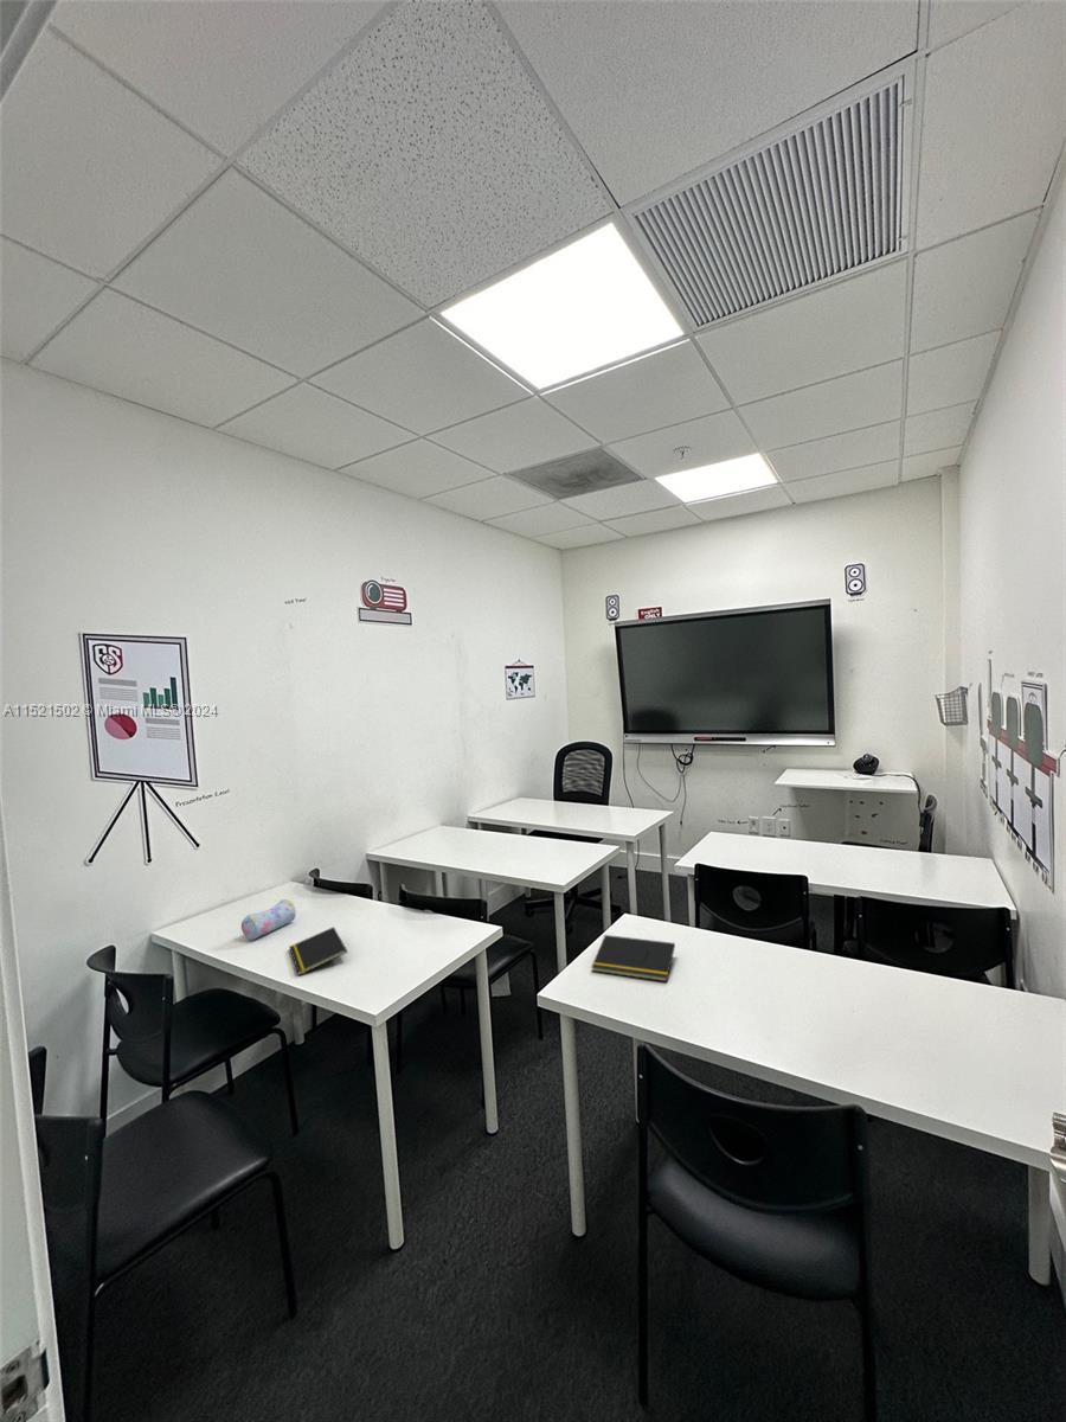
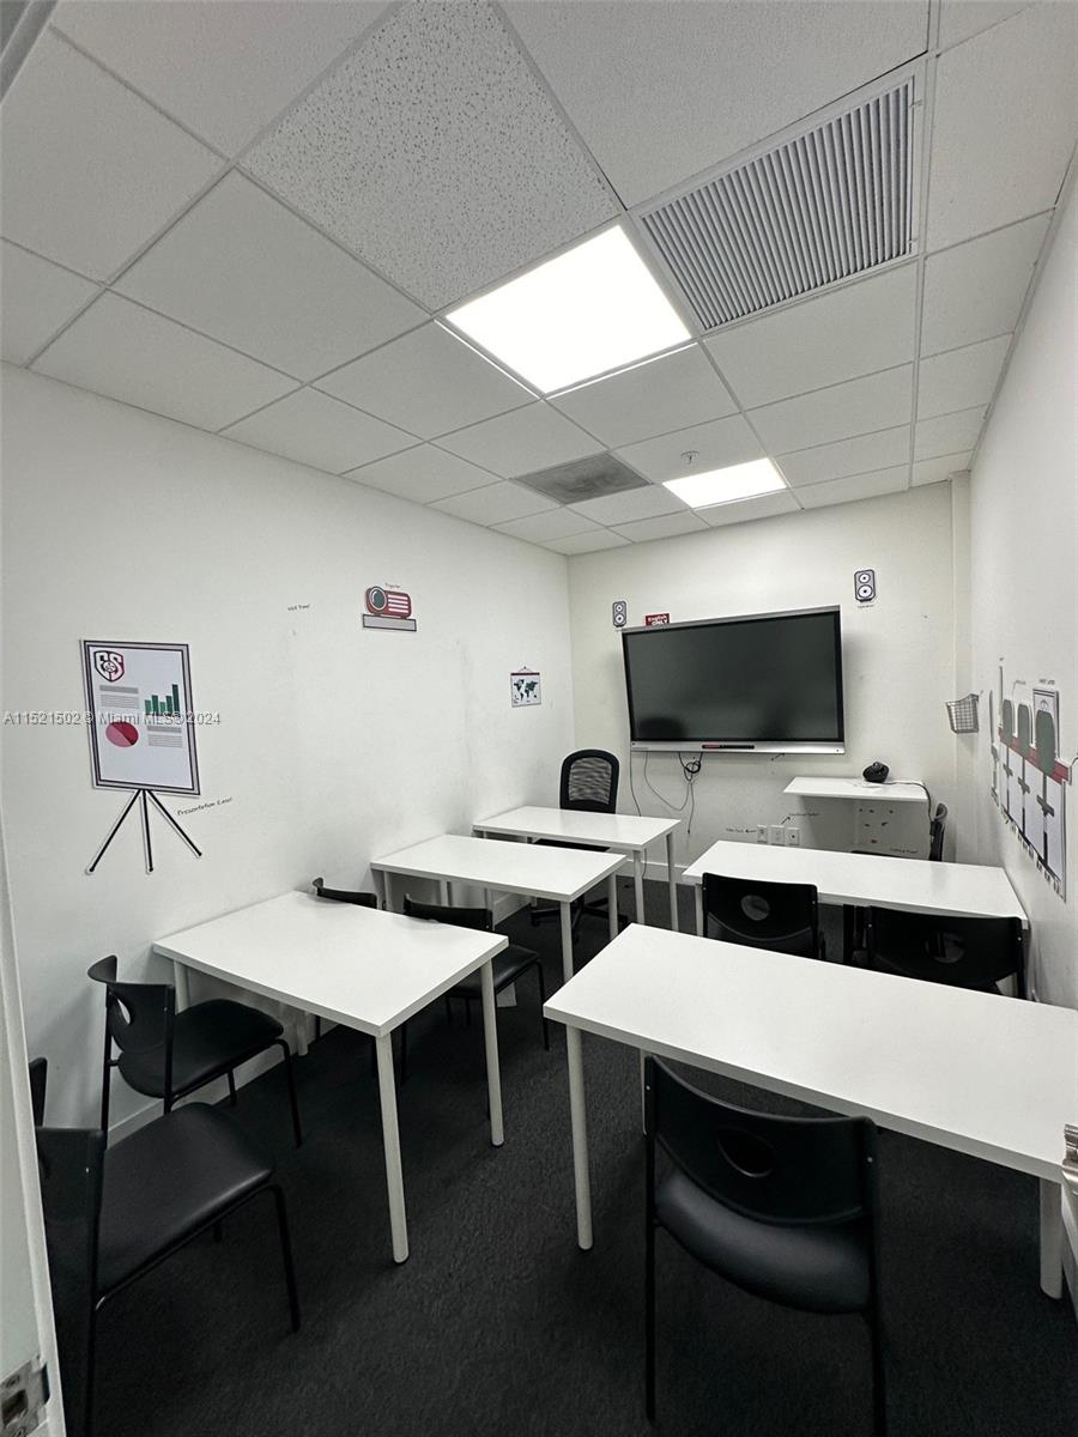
- notepad (317, 949)
- notepad (634, 956)
- pencil case (269, 918)
